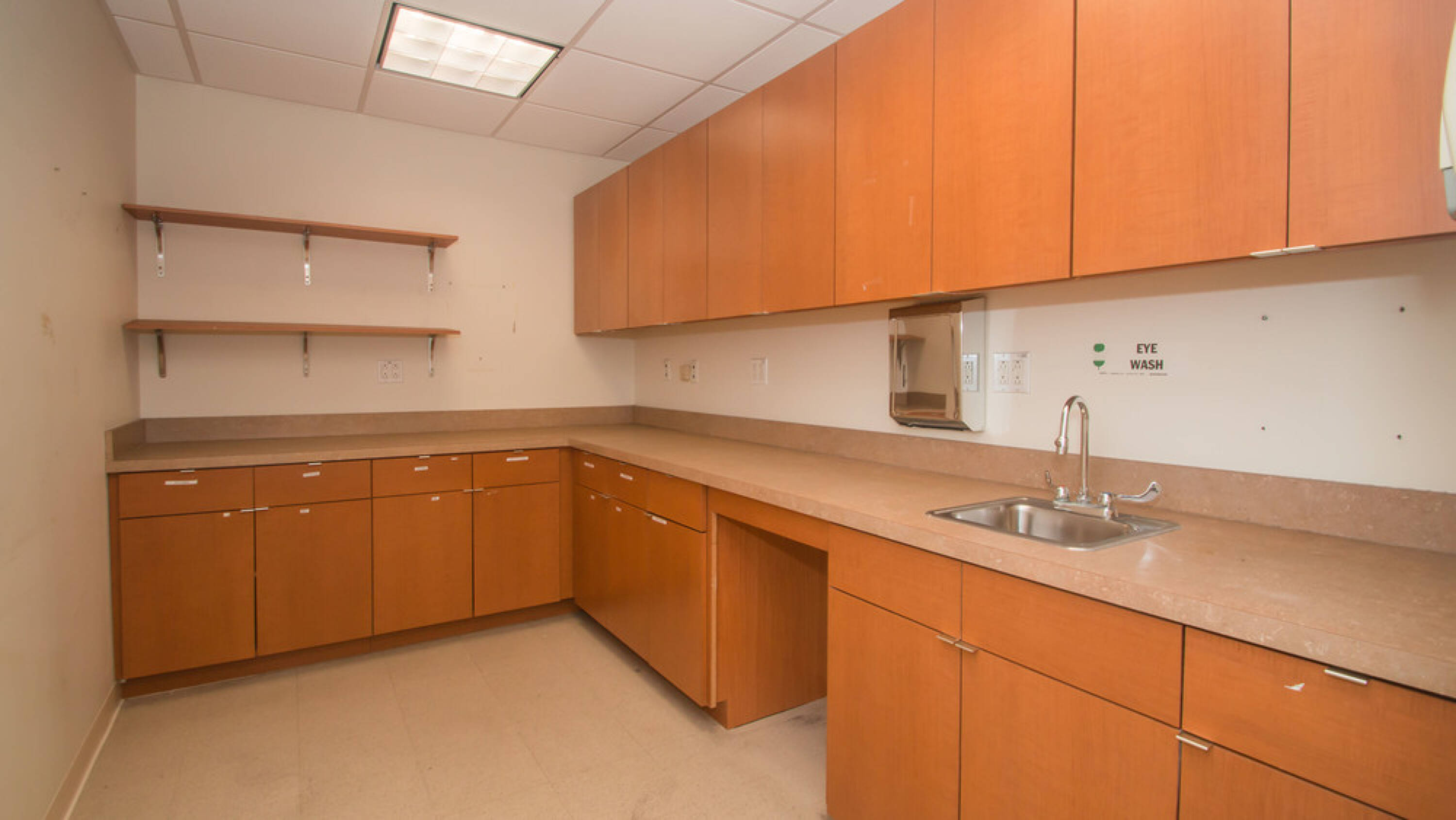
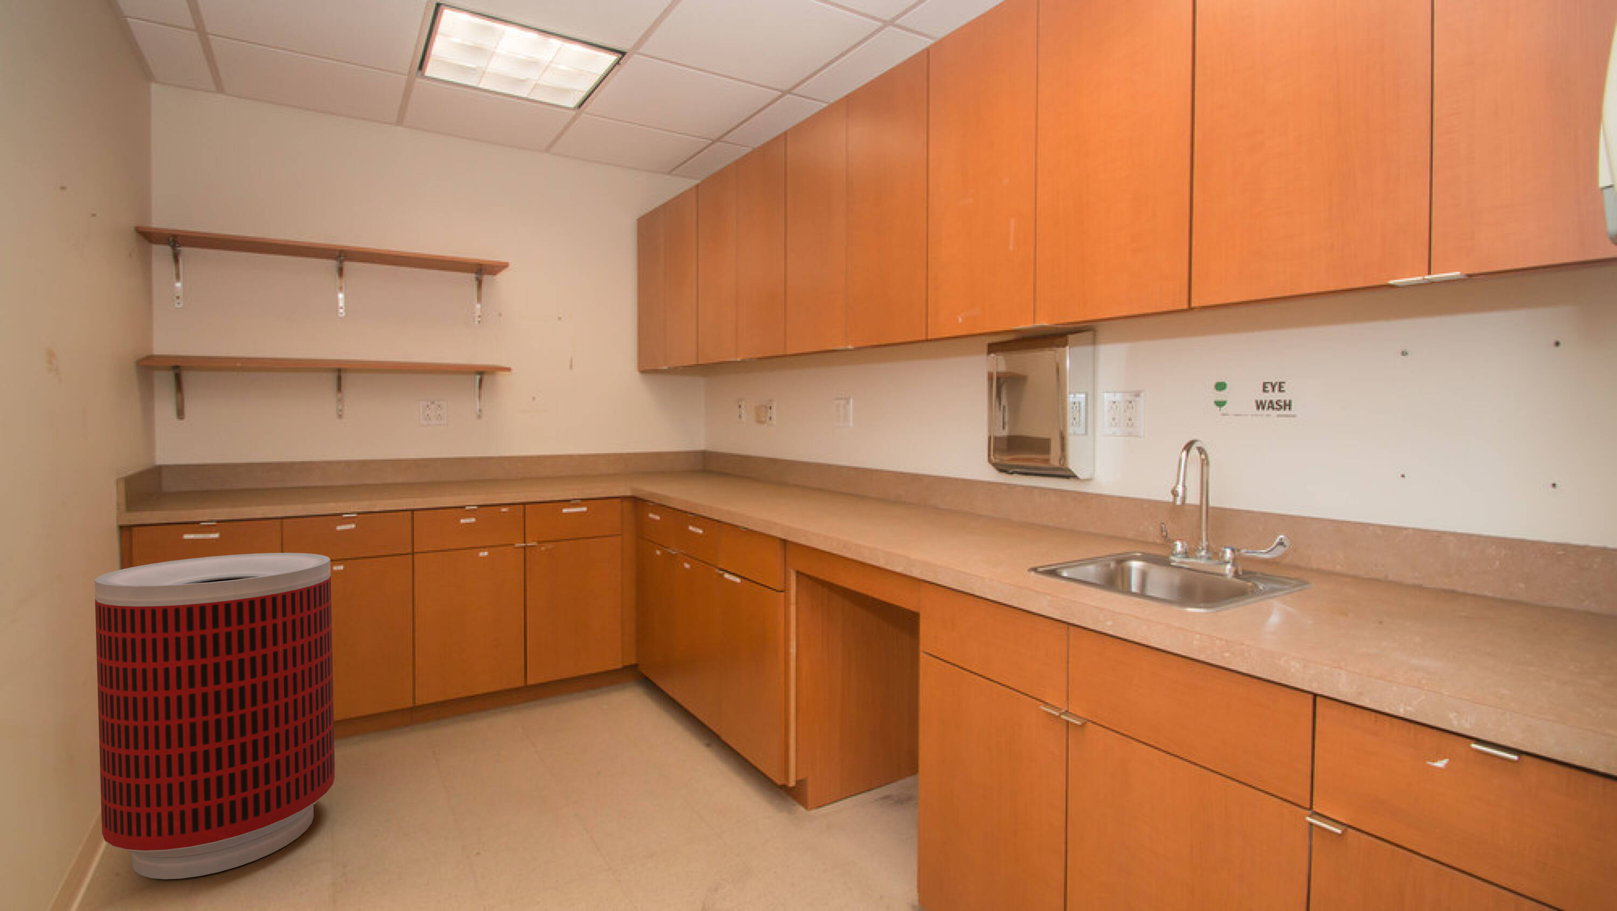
+ trash can (224, 703)
